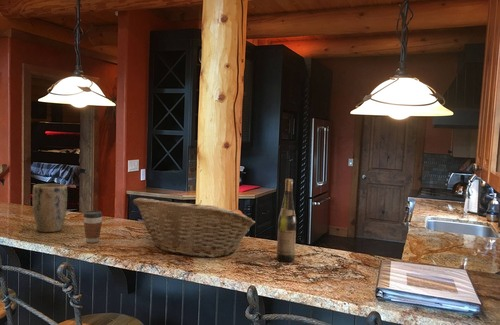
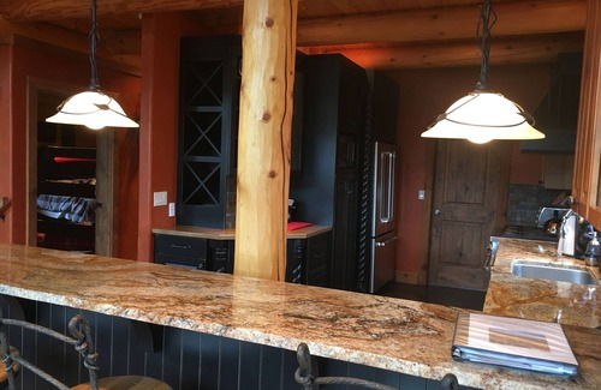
- coffee cup (92, 226)
- fruit basket (193, 221)
- wine bottle (287, 219)
- plant pot (49, 207)
